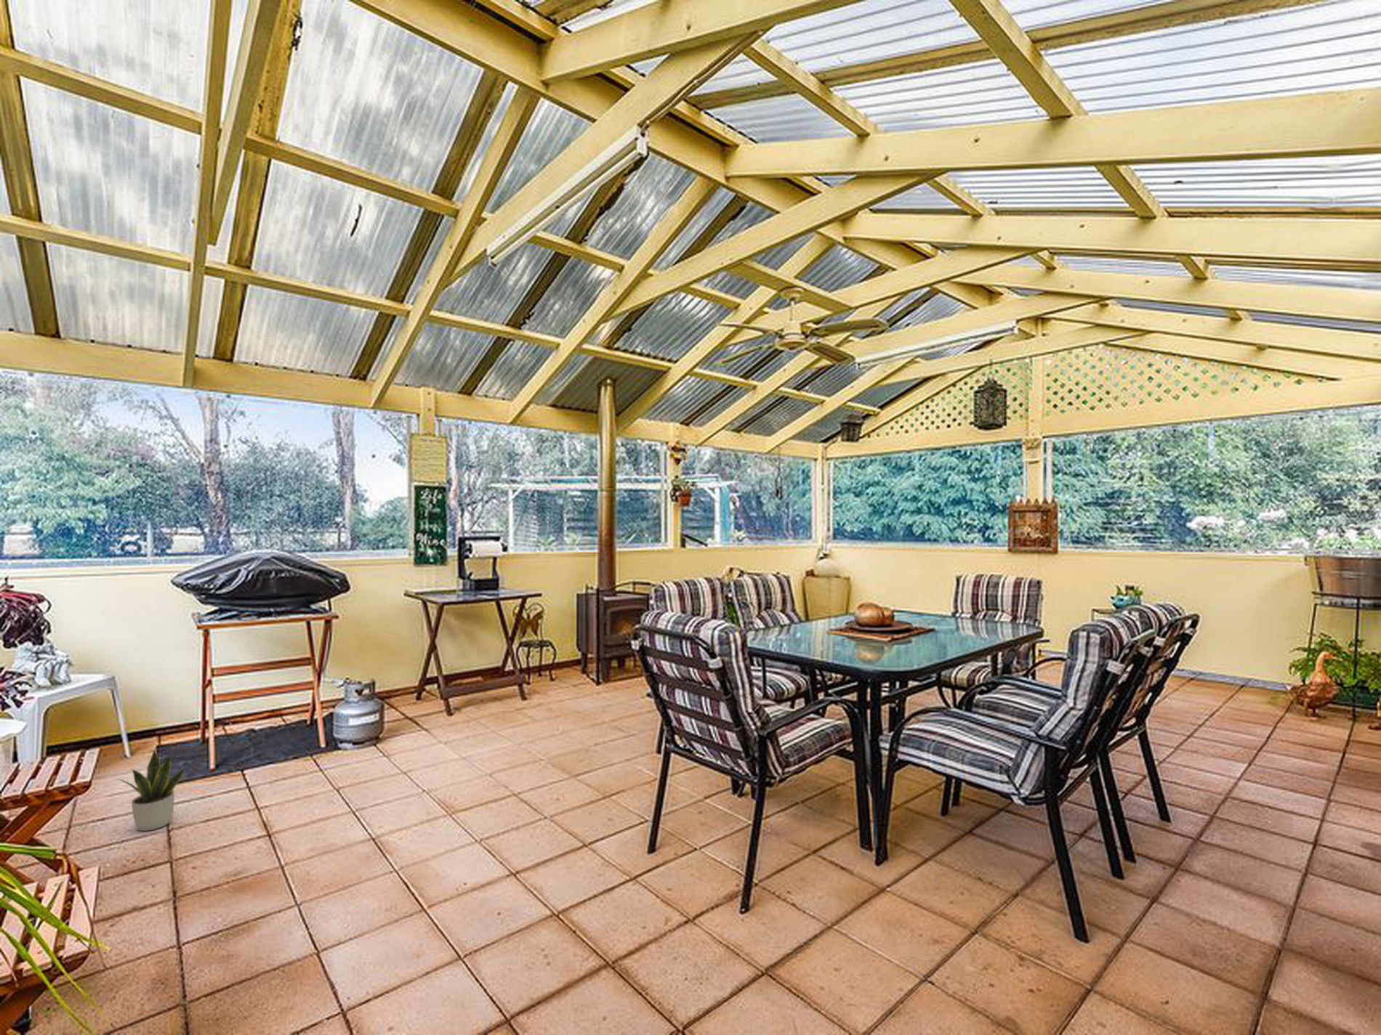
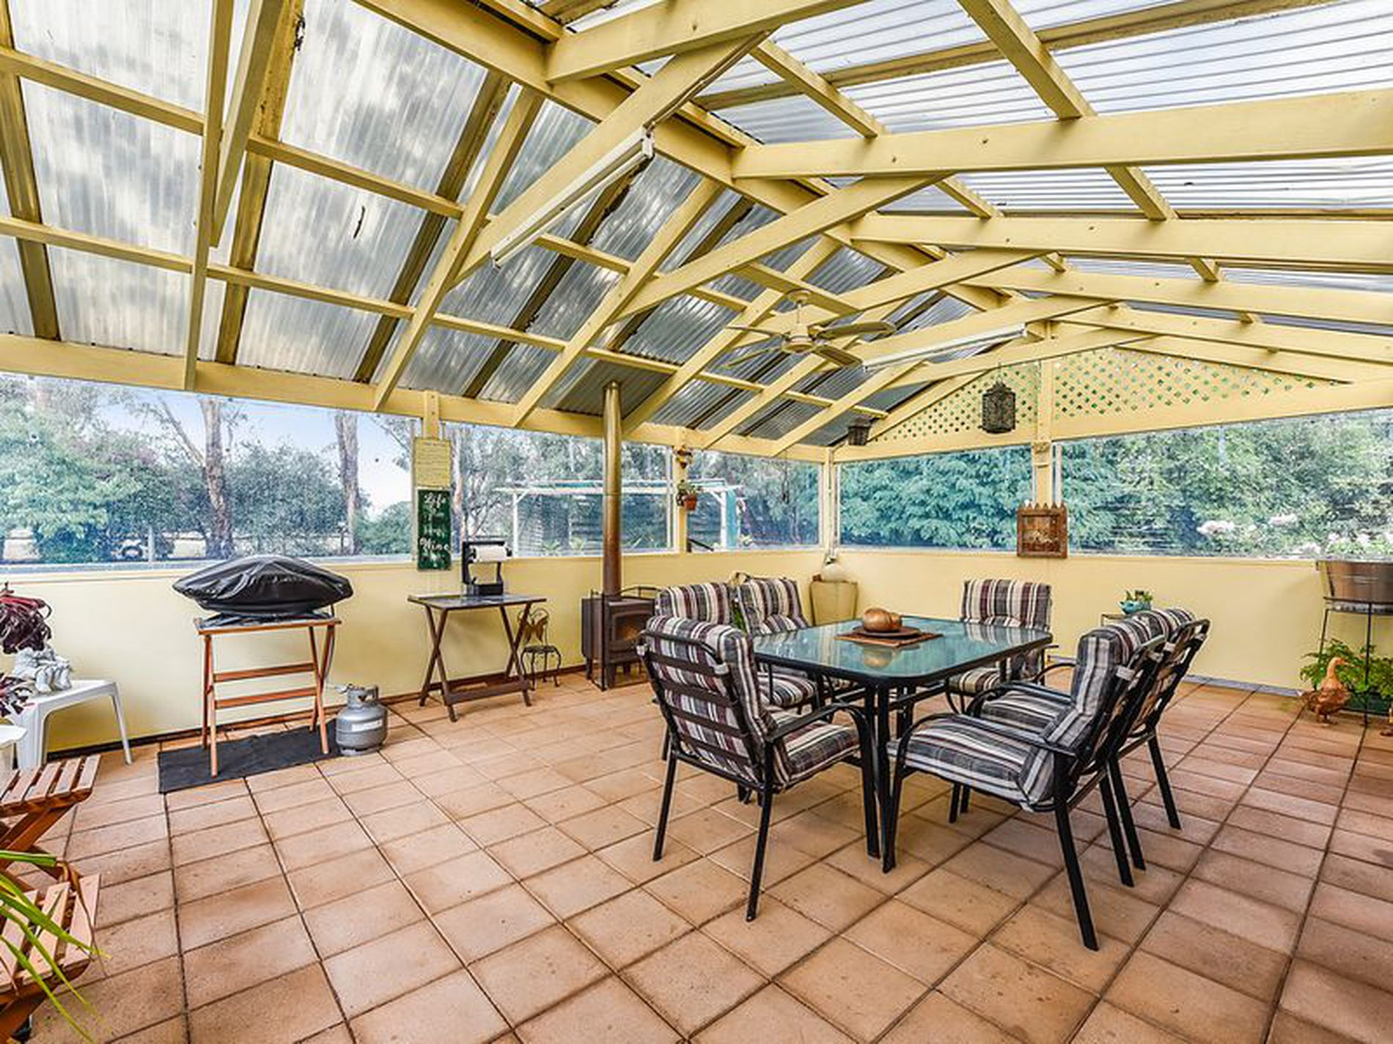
- potted plant (150, 787)
